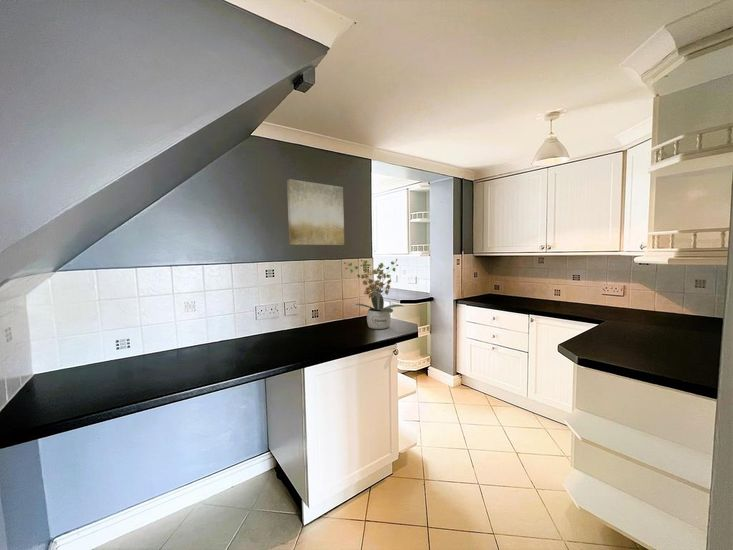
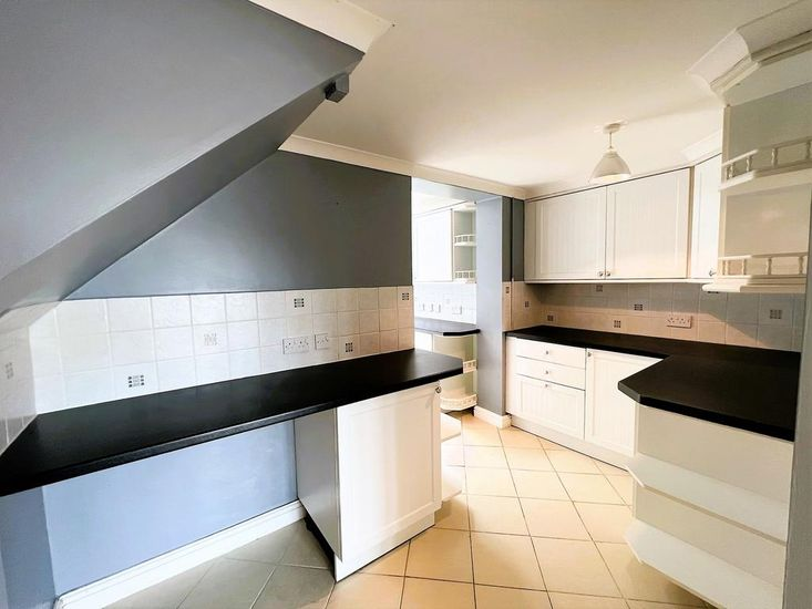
- wall art (317, 214)
- potted plant (374, 293)
